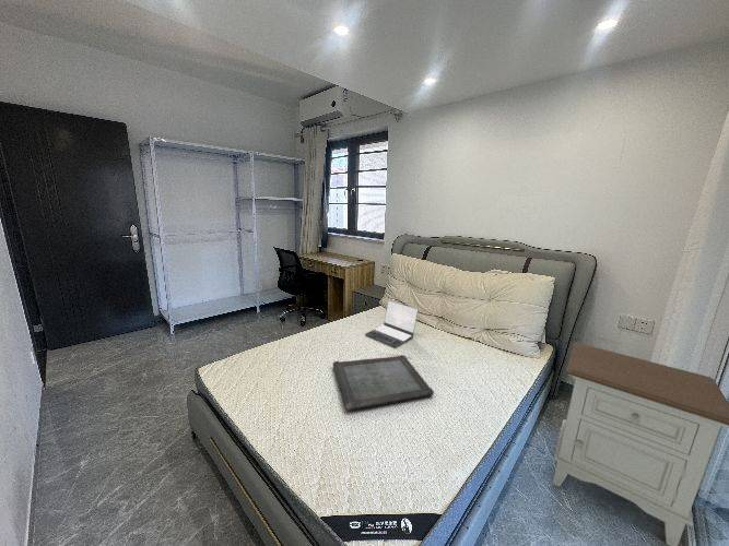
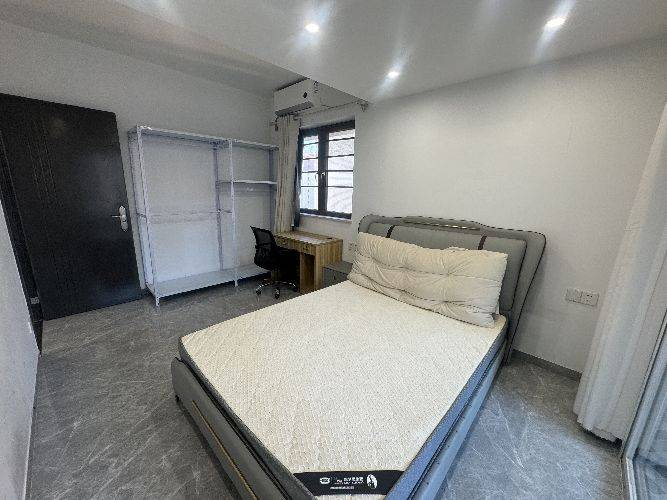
- laptop (391, 322)
- nightstand (623, 434)
- serving tray (379, 378)
